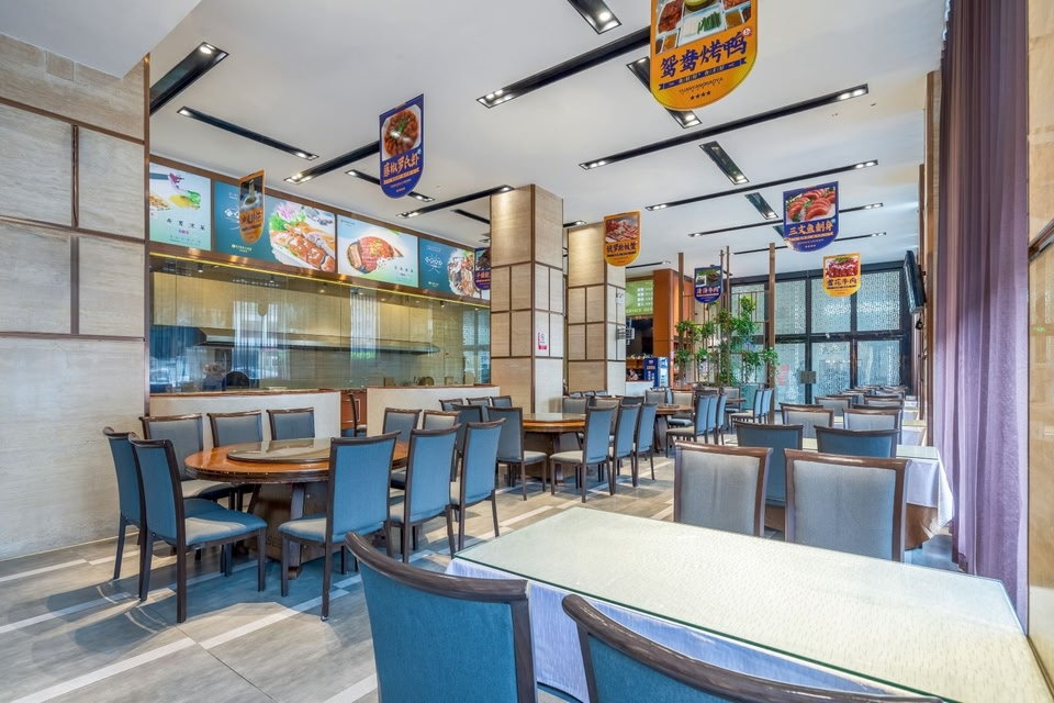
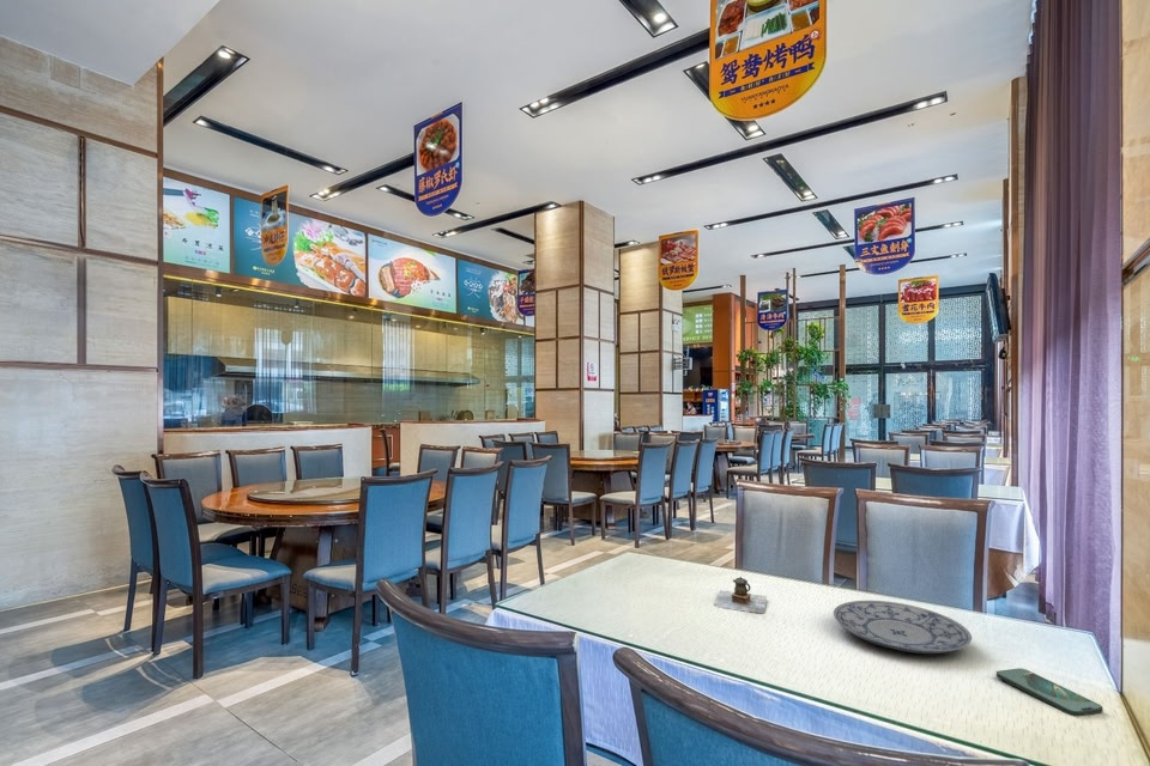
+ smartphone (1046, 689)
+ teapot (740, 589)
+ plate (898, 628)
